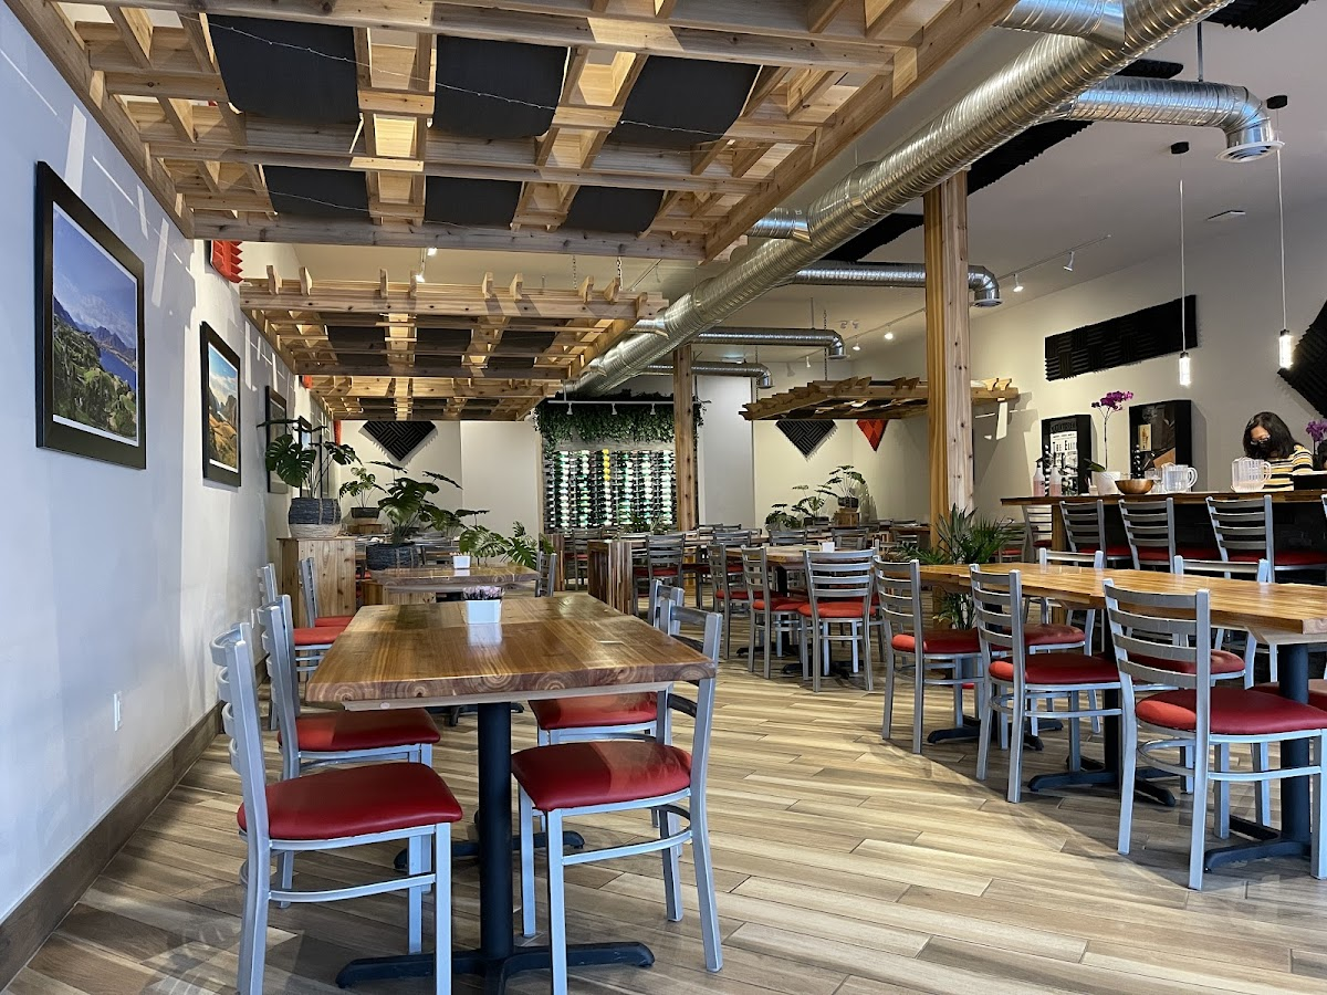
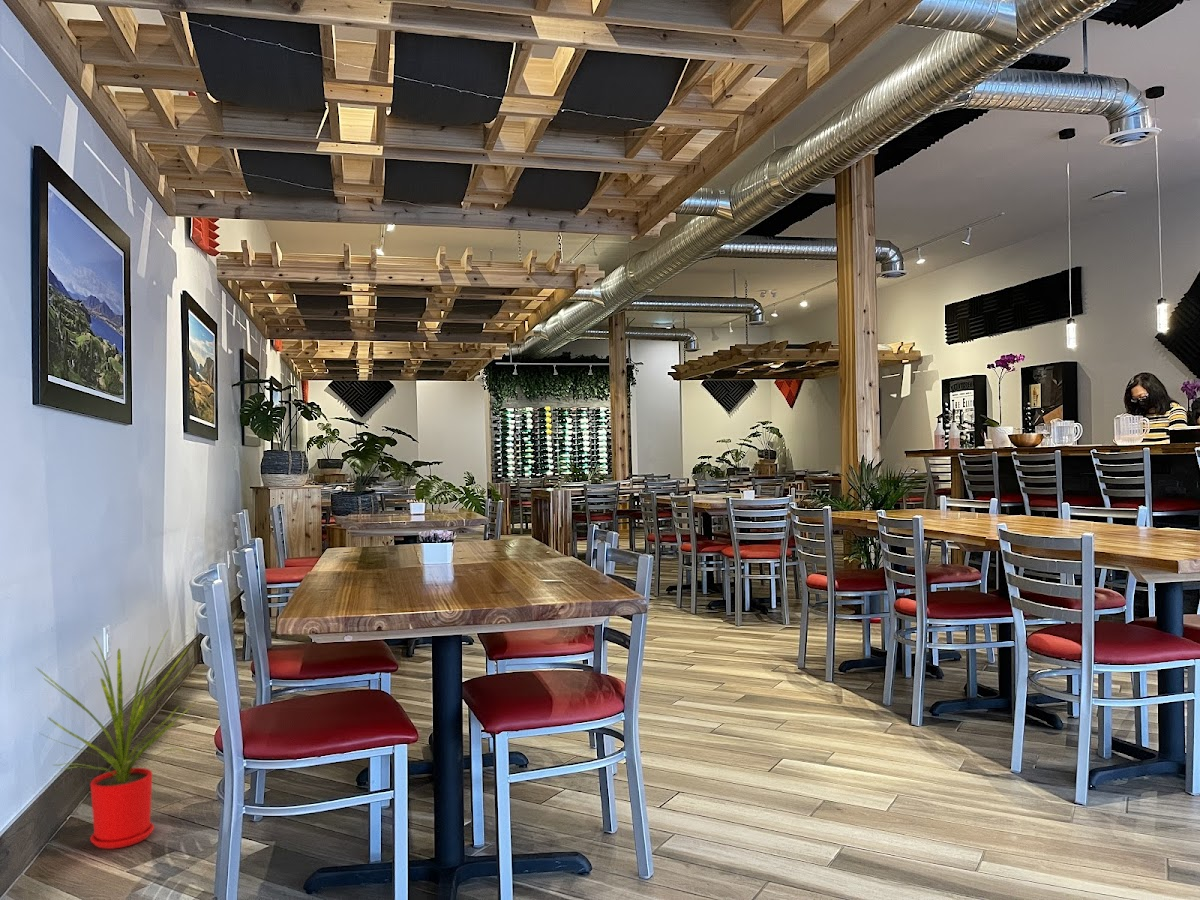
+ house plant (118, 739)
